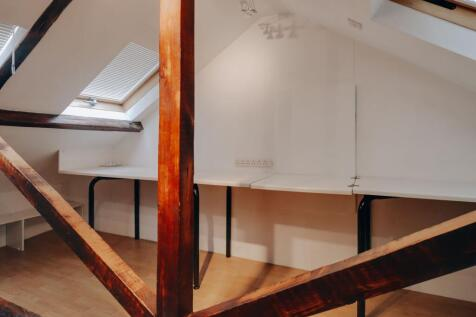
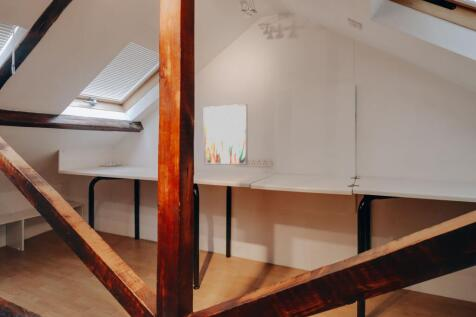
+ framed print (224, 135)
